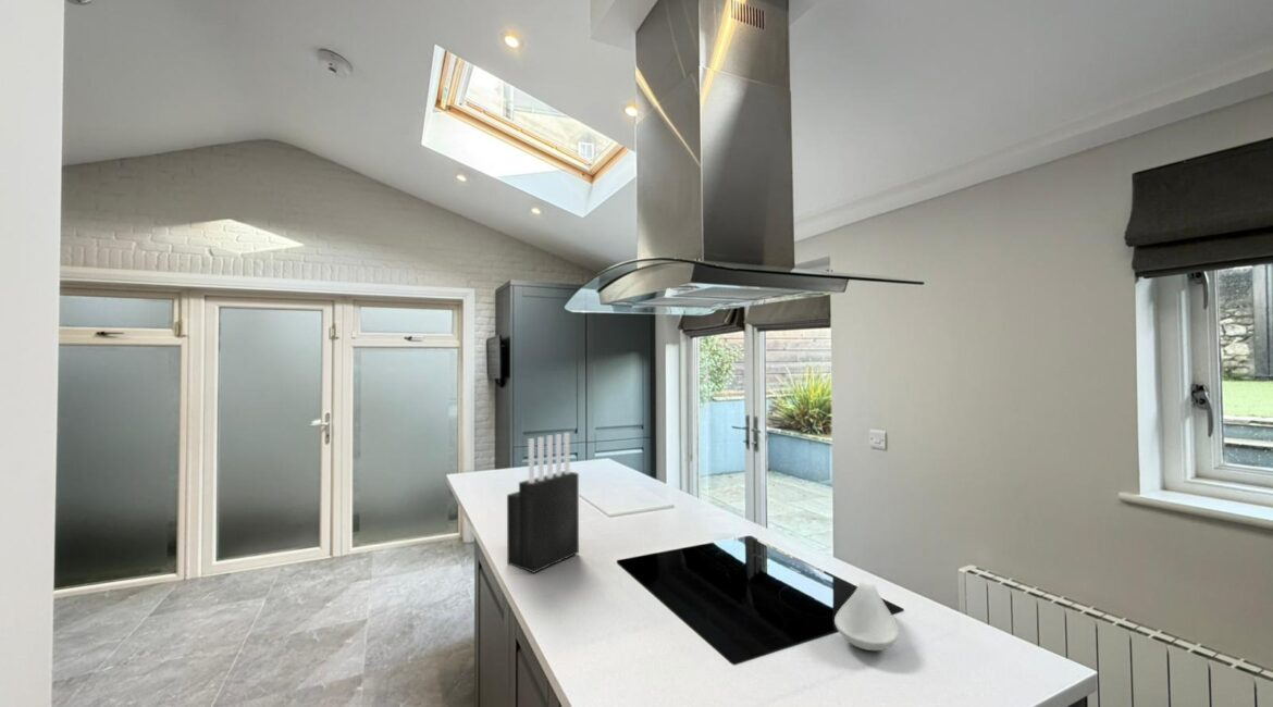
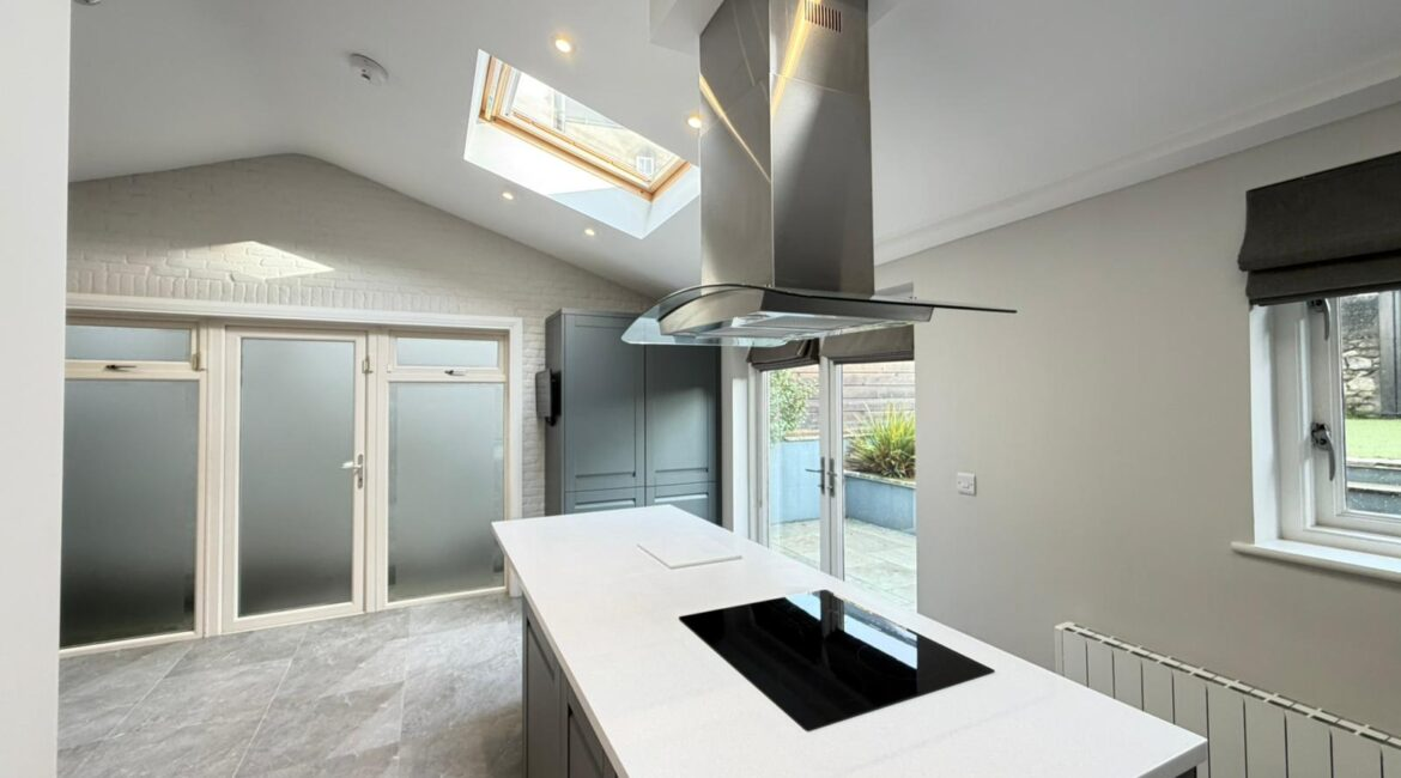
- knife block (541, 496)
- spoon rest (866, 611)
